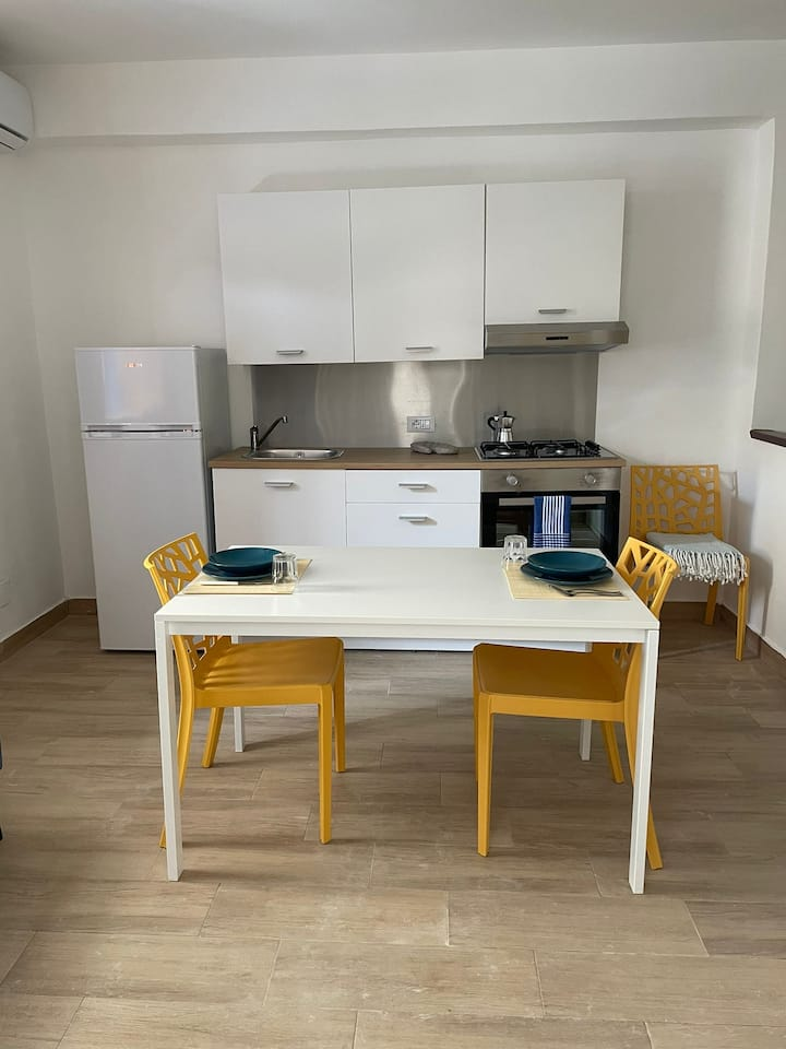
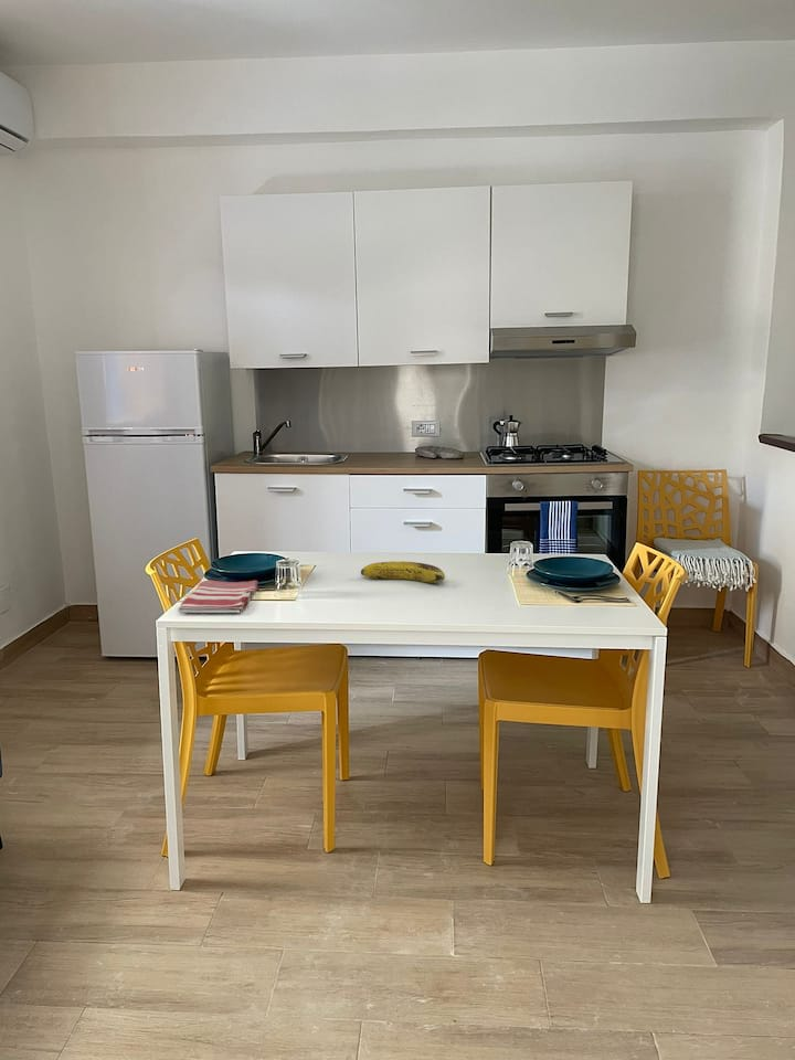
+ dish towel (220, 595)
+ fruit (402, 574)
